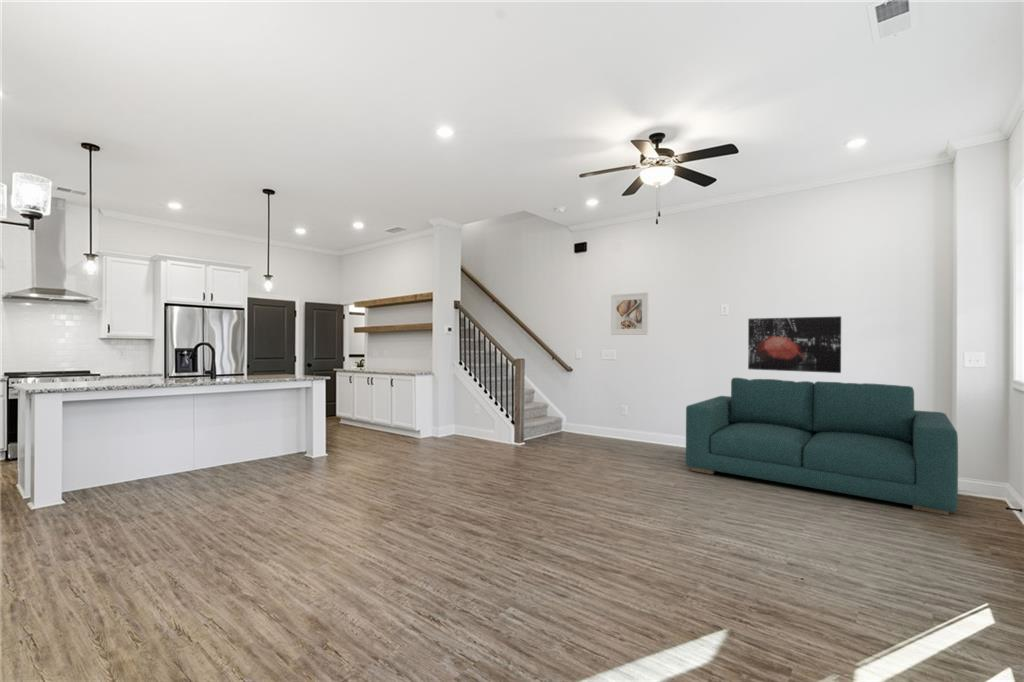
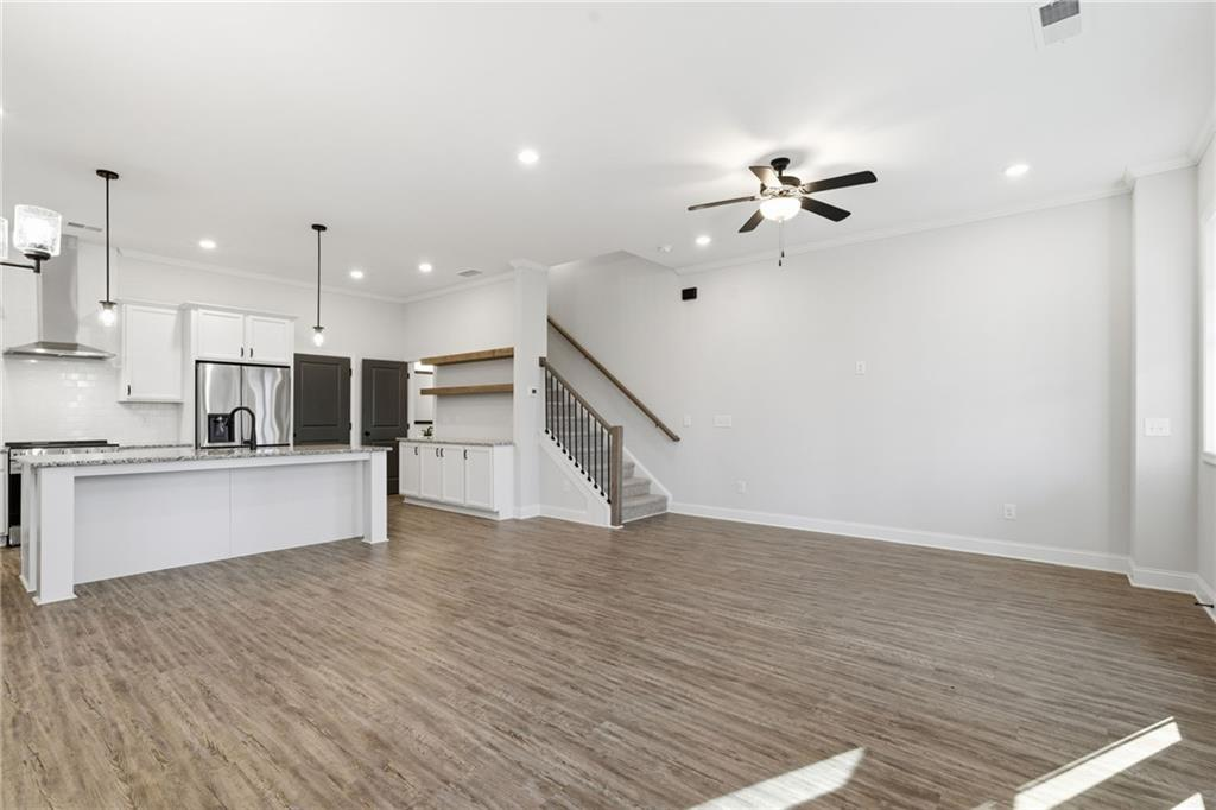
- wall art (792, 344)
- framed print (629, 314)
- sofa (809, 429)
